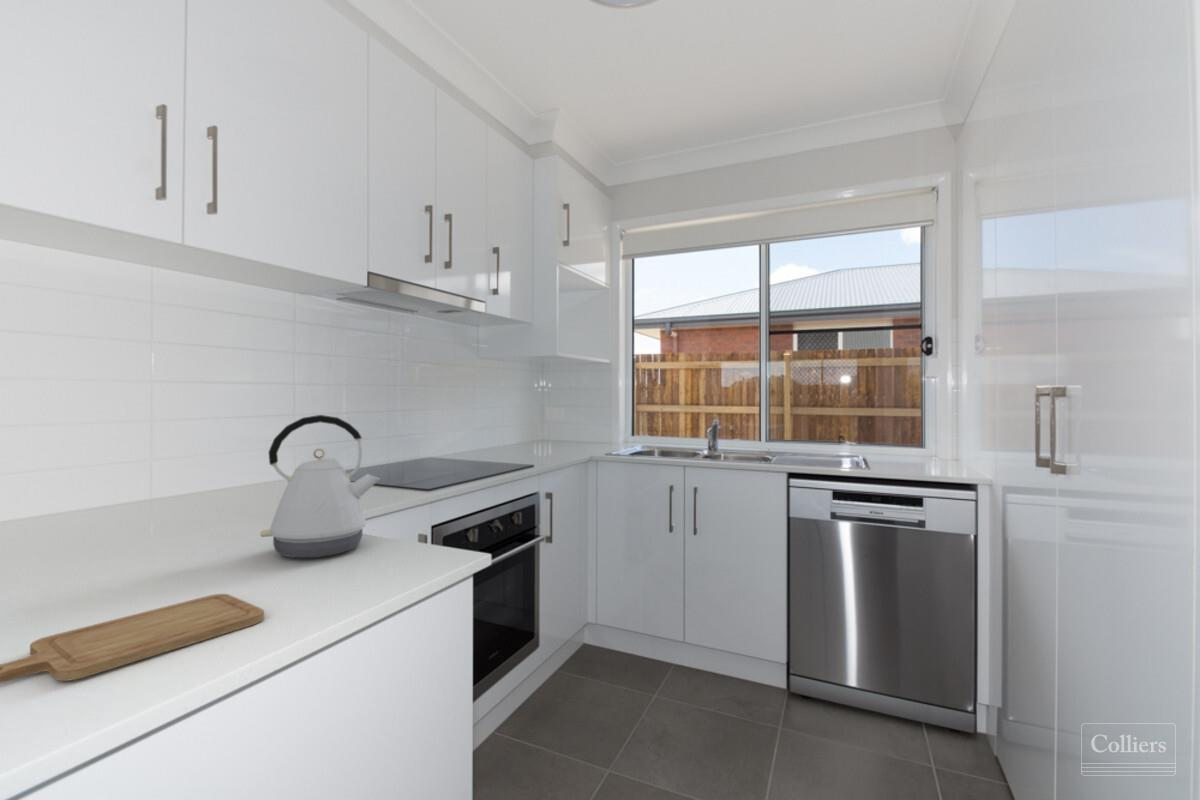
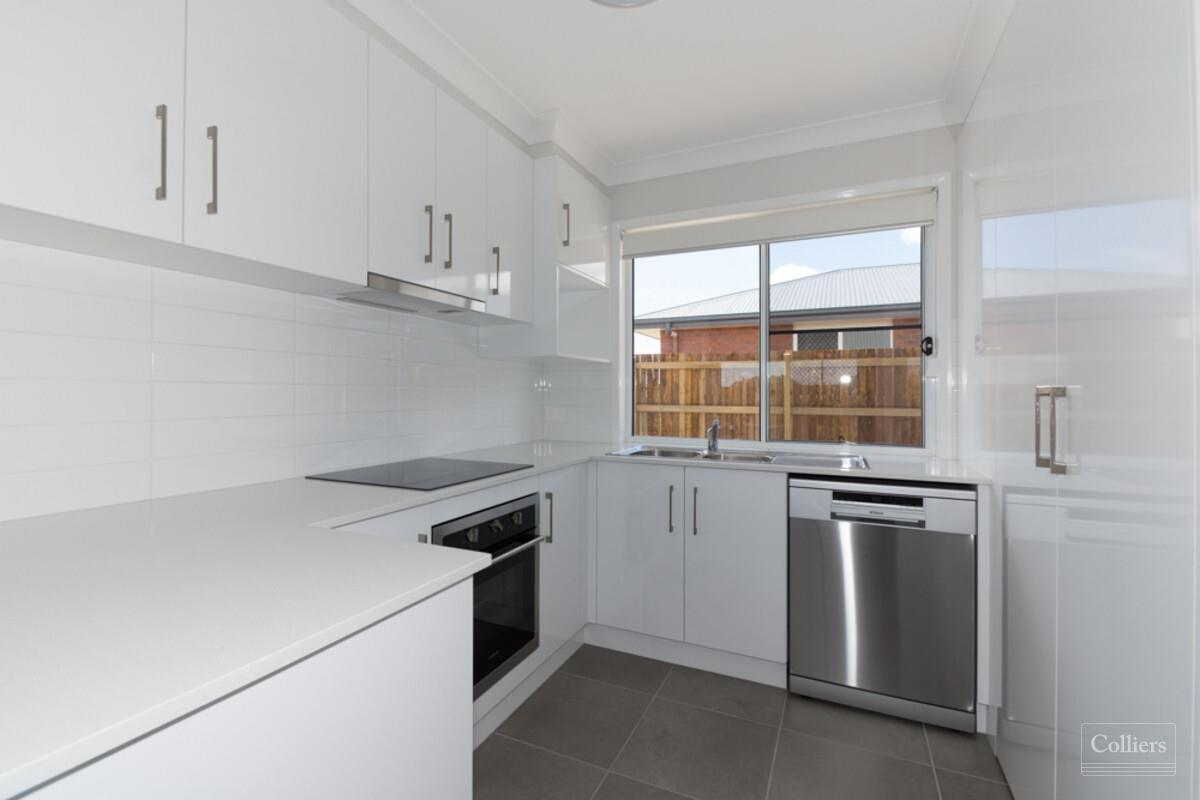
- chopping board (129, 637)
- kettle (323, 482)
